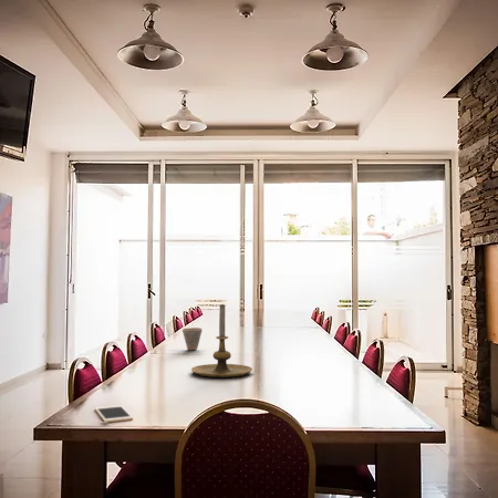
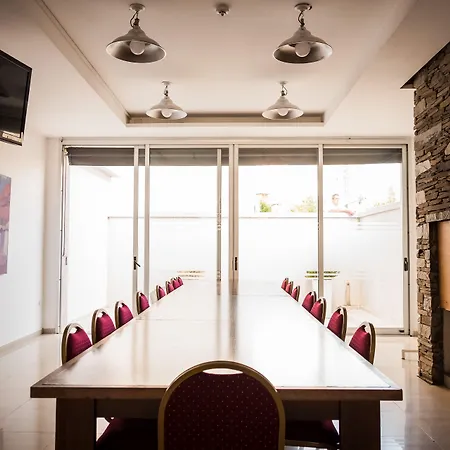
- candle holder (221, 338)
- cell phone (113, 413)
- cup (191, 339)
